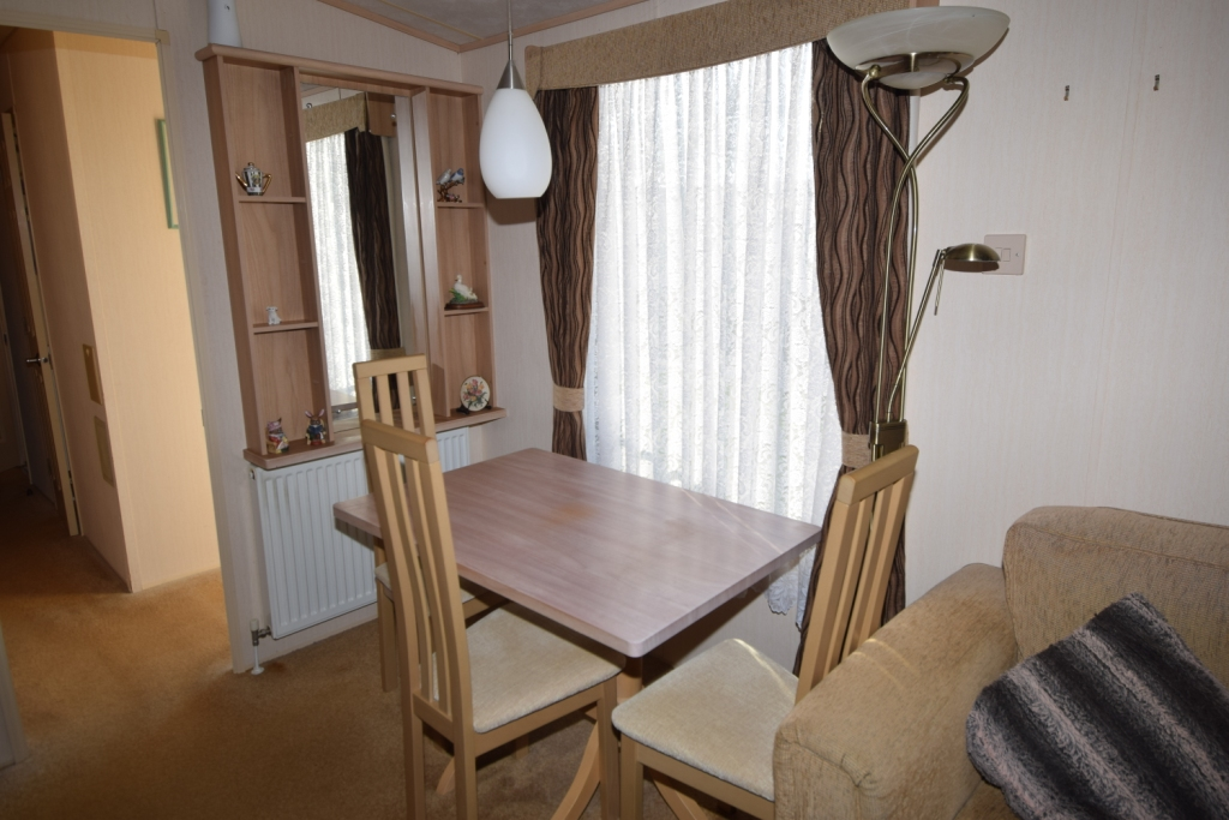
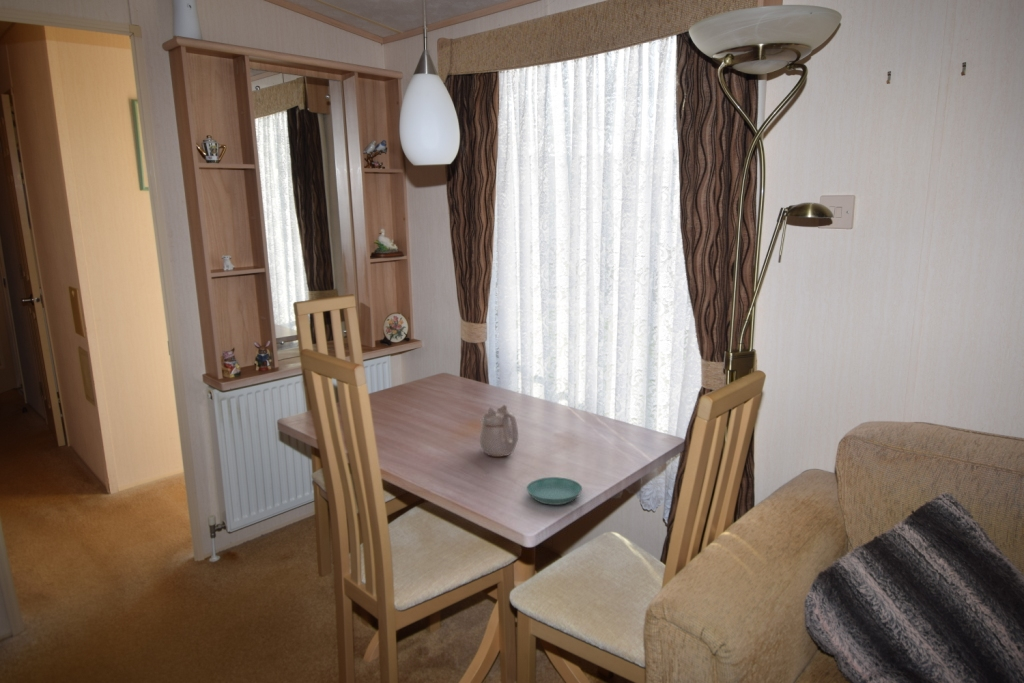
+ saucer (554, 492)
+ teapot (498, 430)
